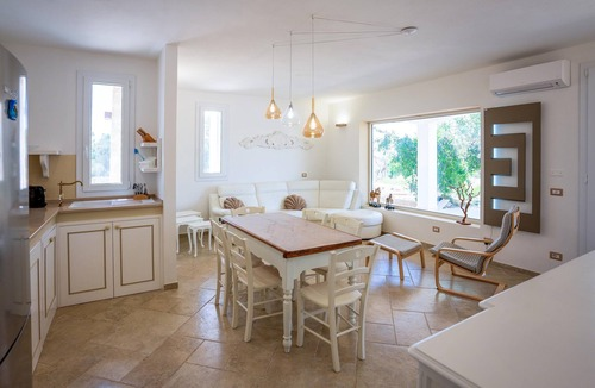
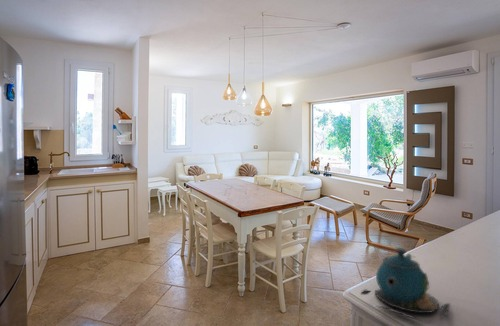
+ teapot (404, 273)
